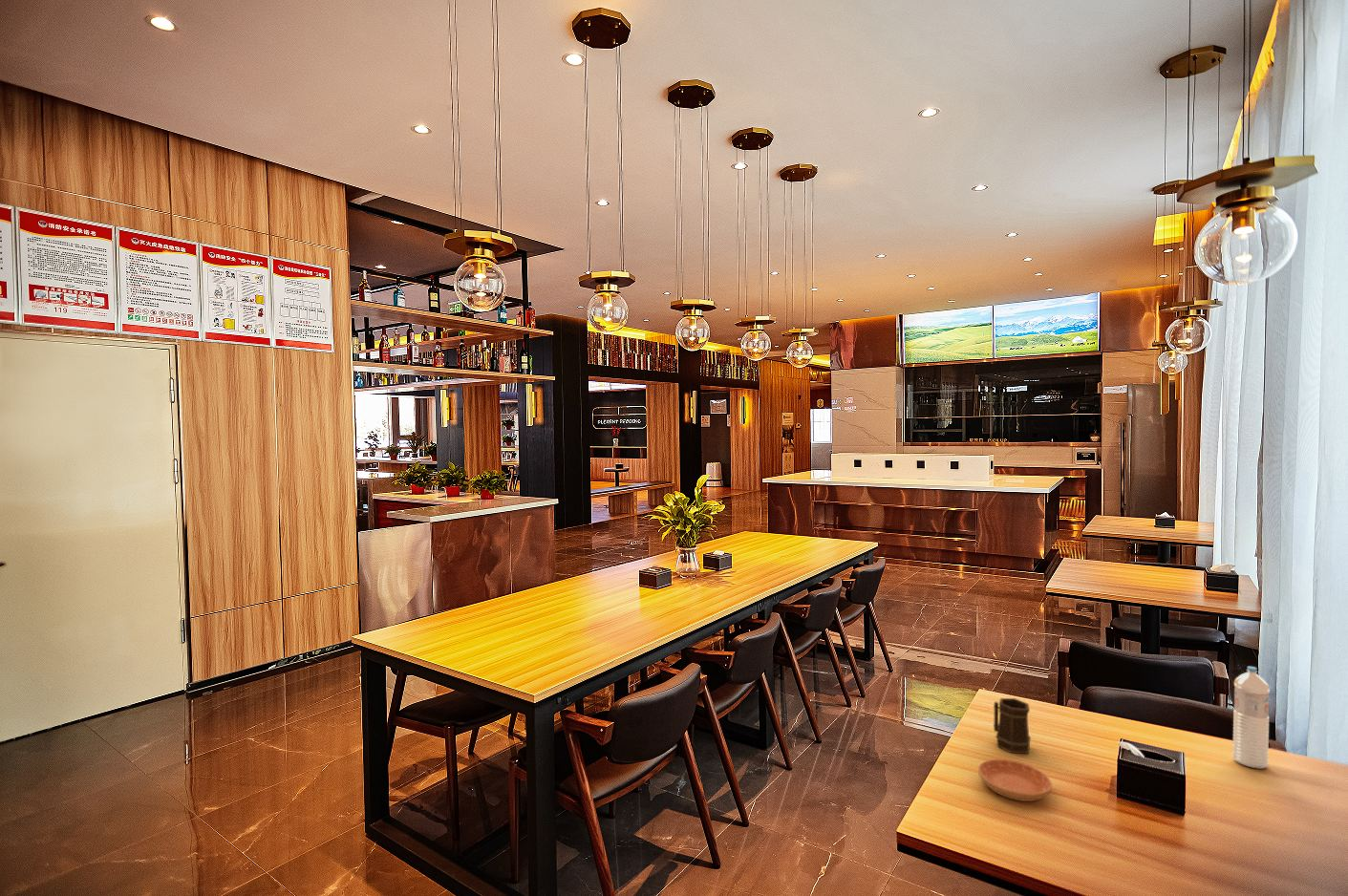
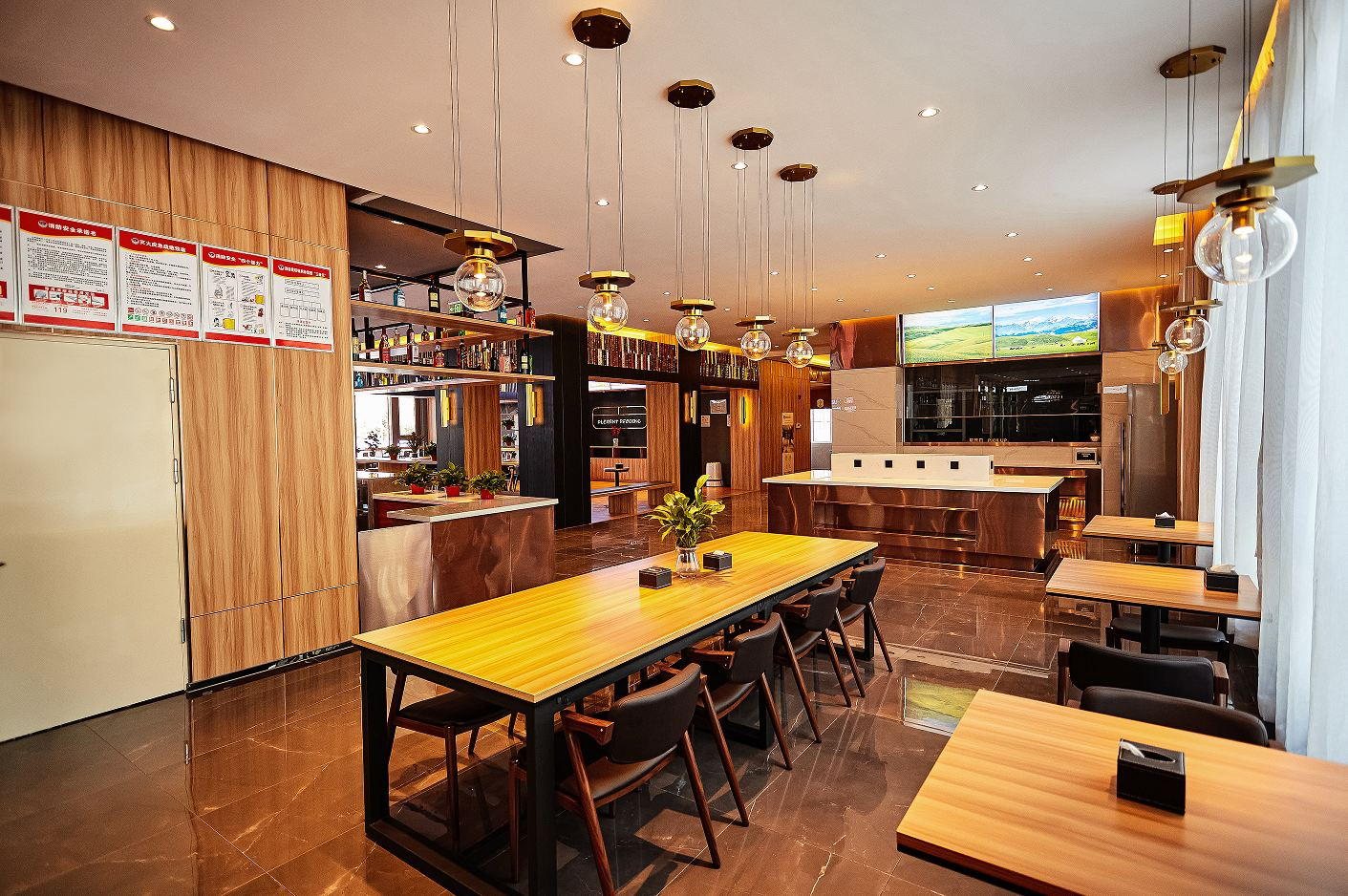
- mug (1011, 723)
- saucer (1014, 780)
- water bottle (1251, 715)
